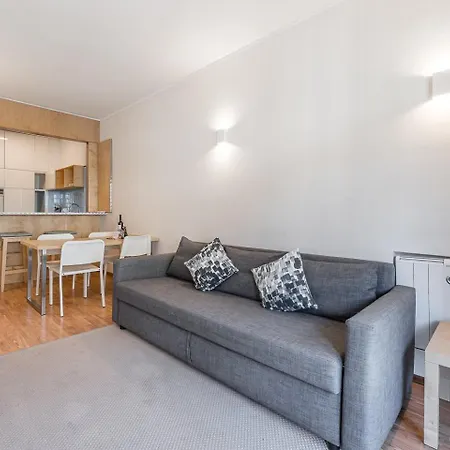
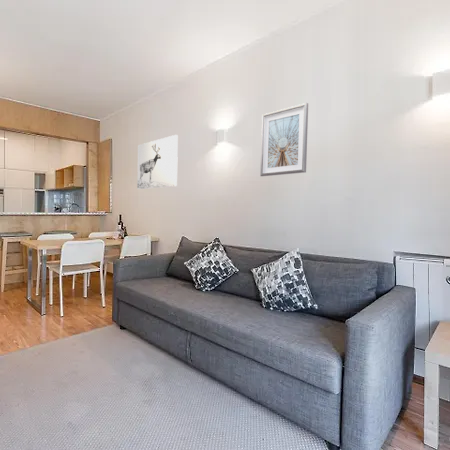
+ wall art (156, 164)
+ picture frame (282, 142)
